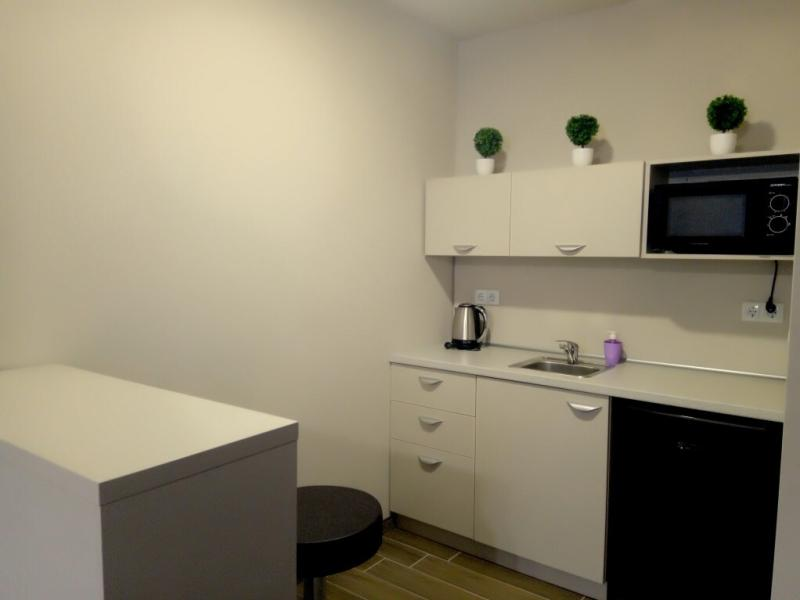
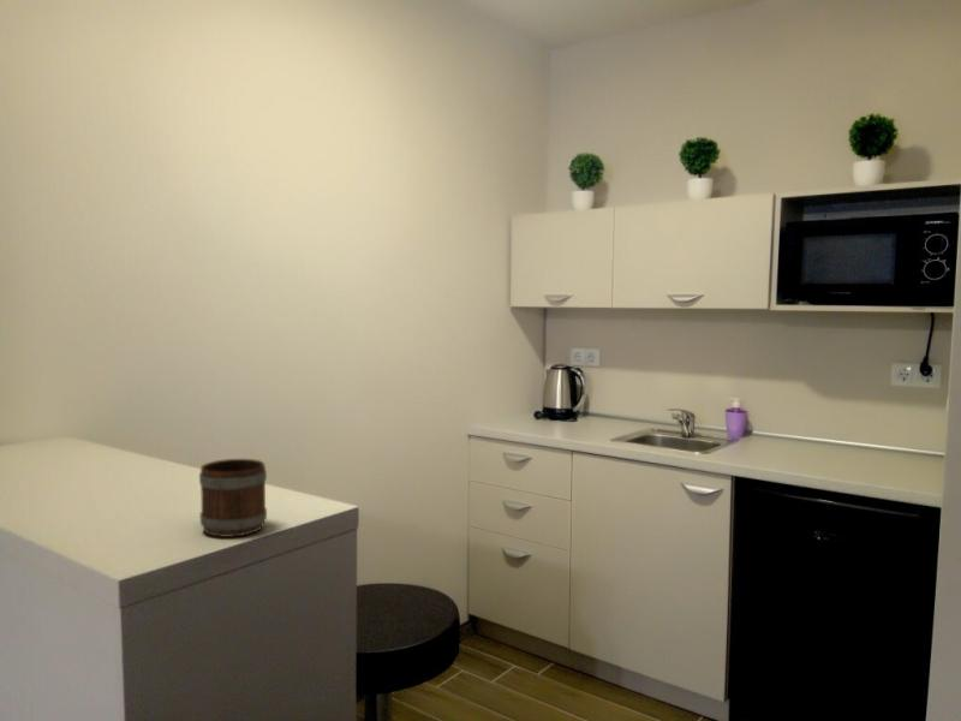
+ mug (227, 494)
